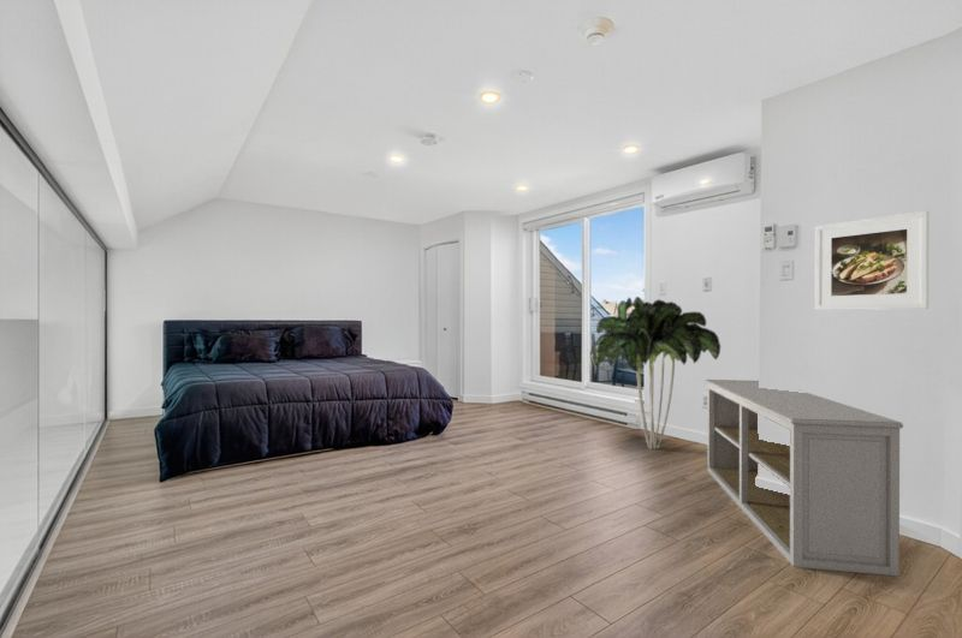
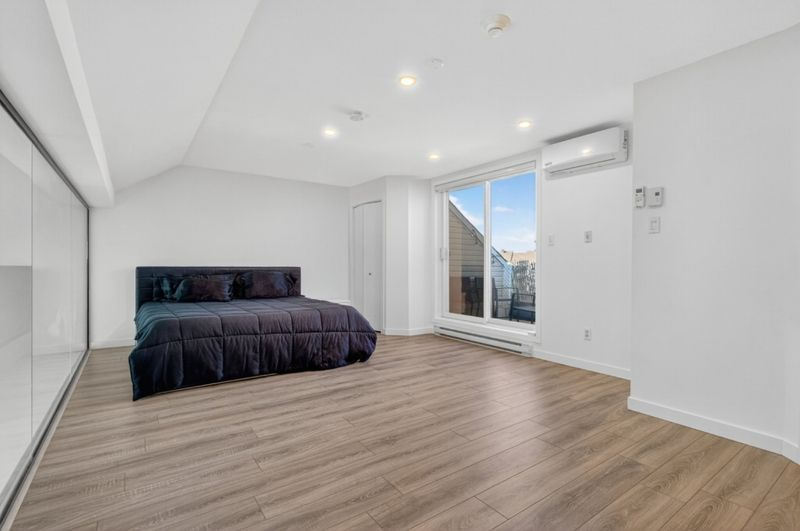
- indoor plant (651, 372)
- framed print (867, 264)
- storage cabinet (777, 452)
